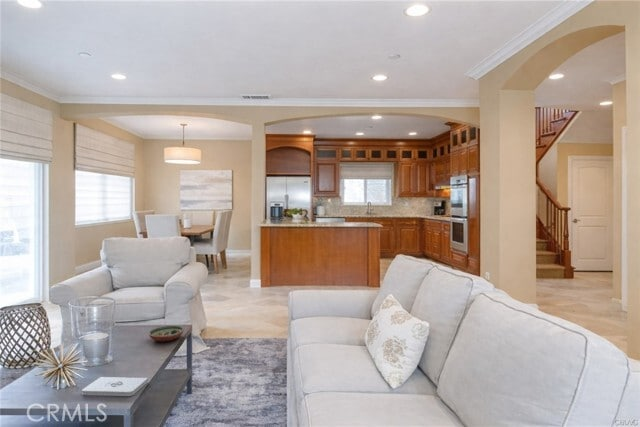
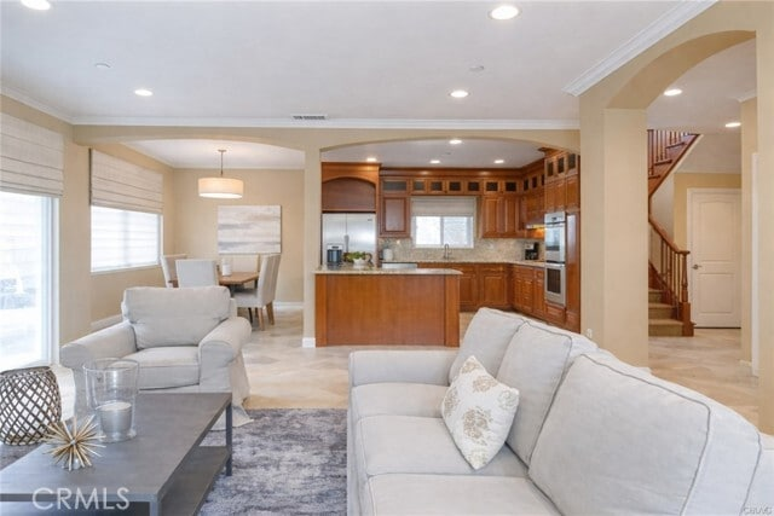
- notepad (115, 386)
- decorative bowl (166, 334)
